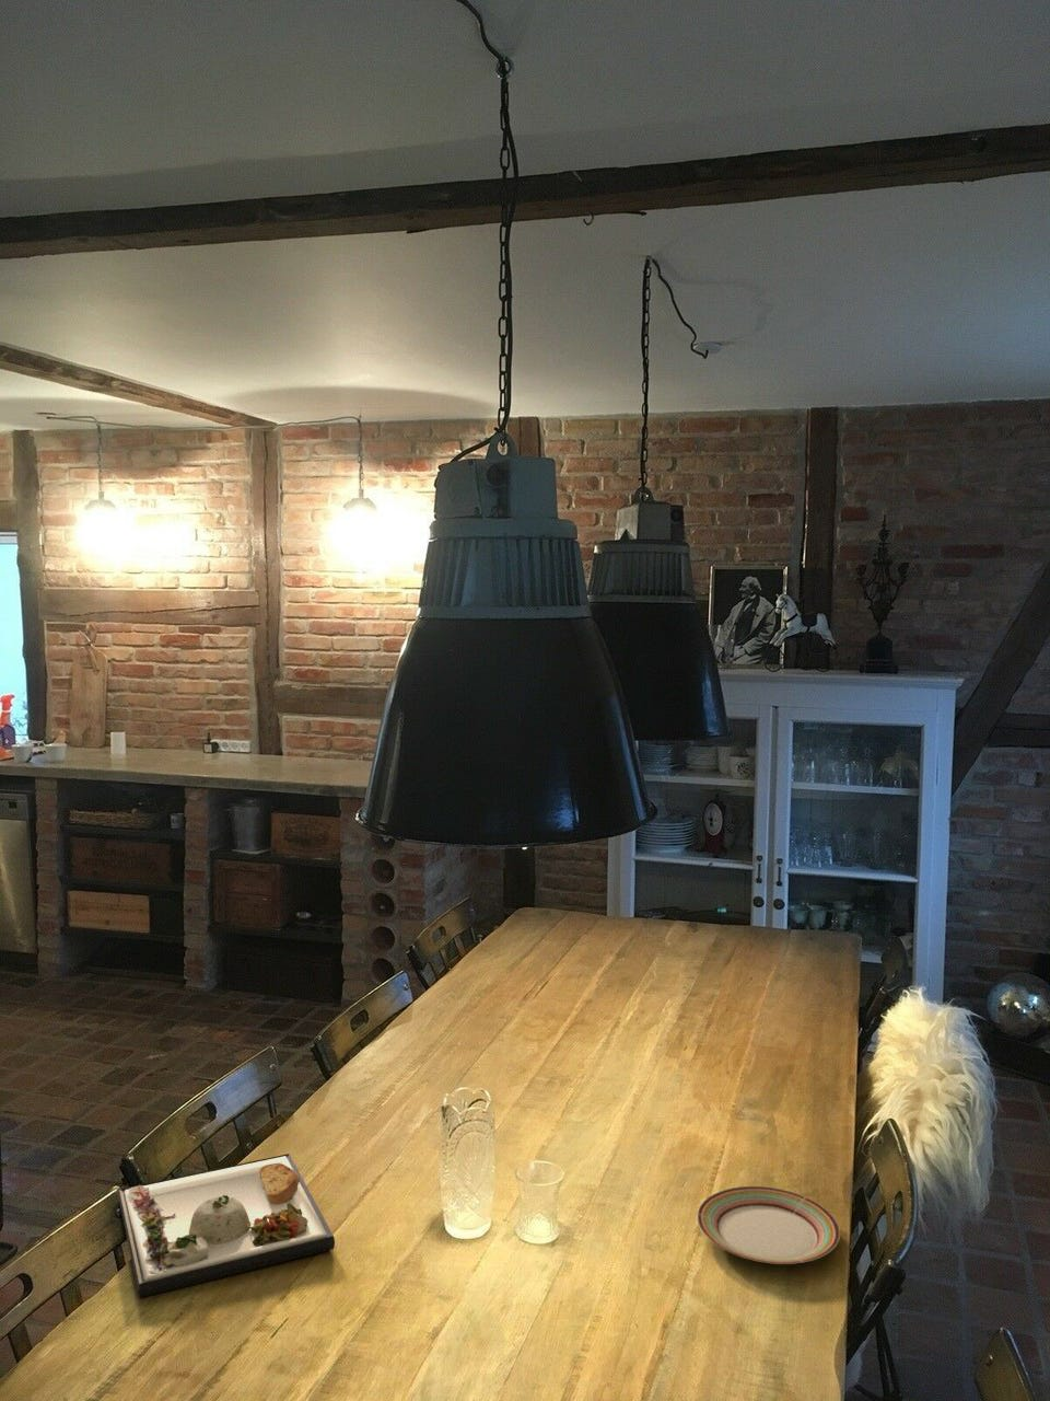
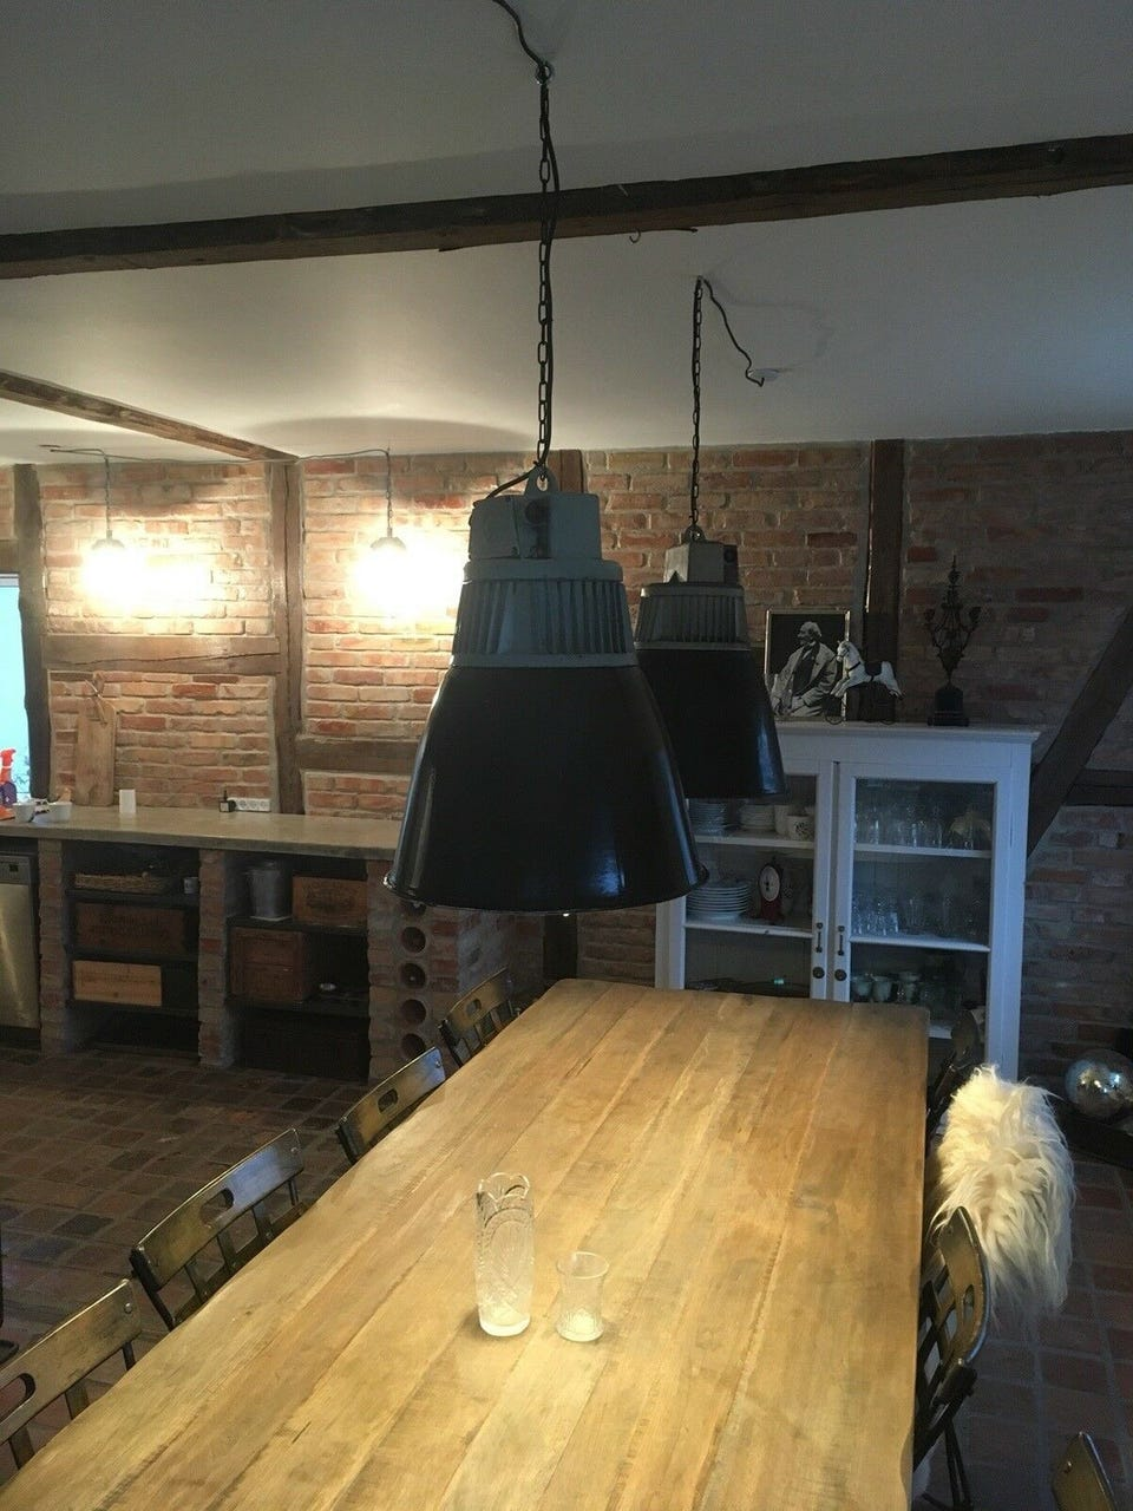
- dinner plate (222, 1204)
- plate (767, 1228)
